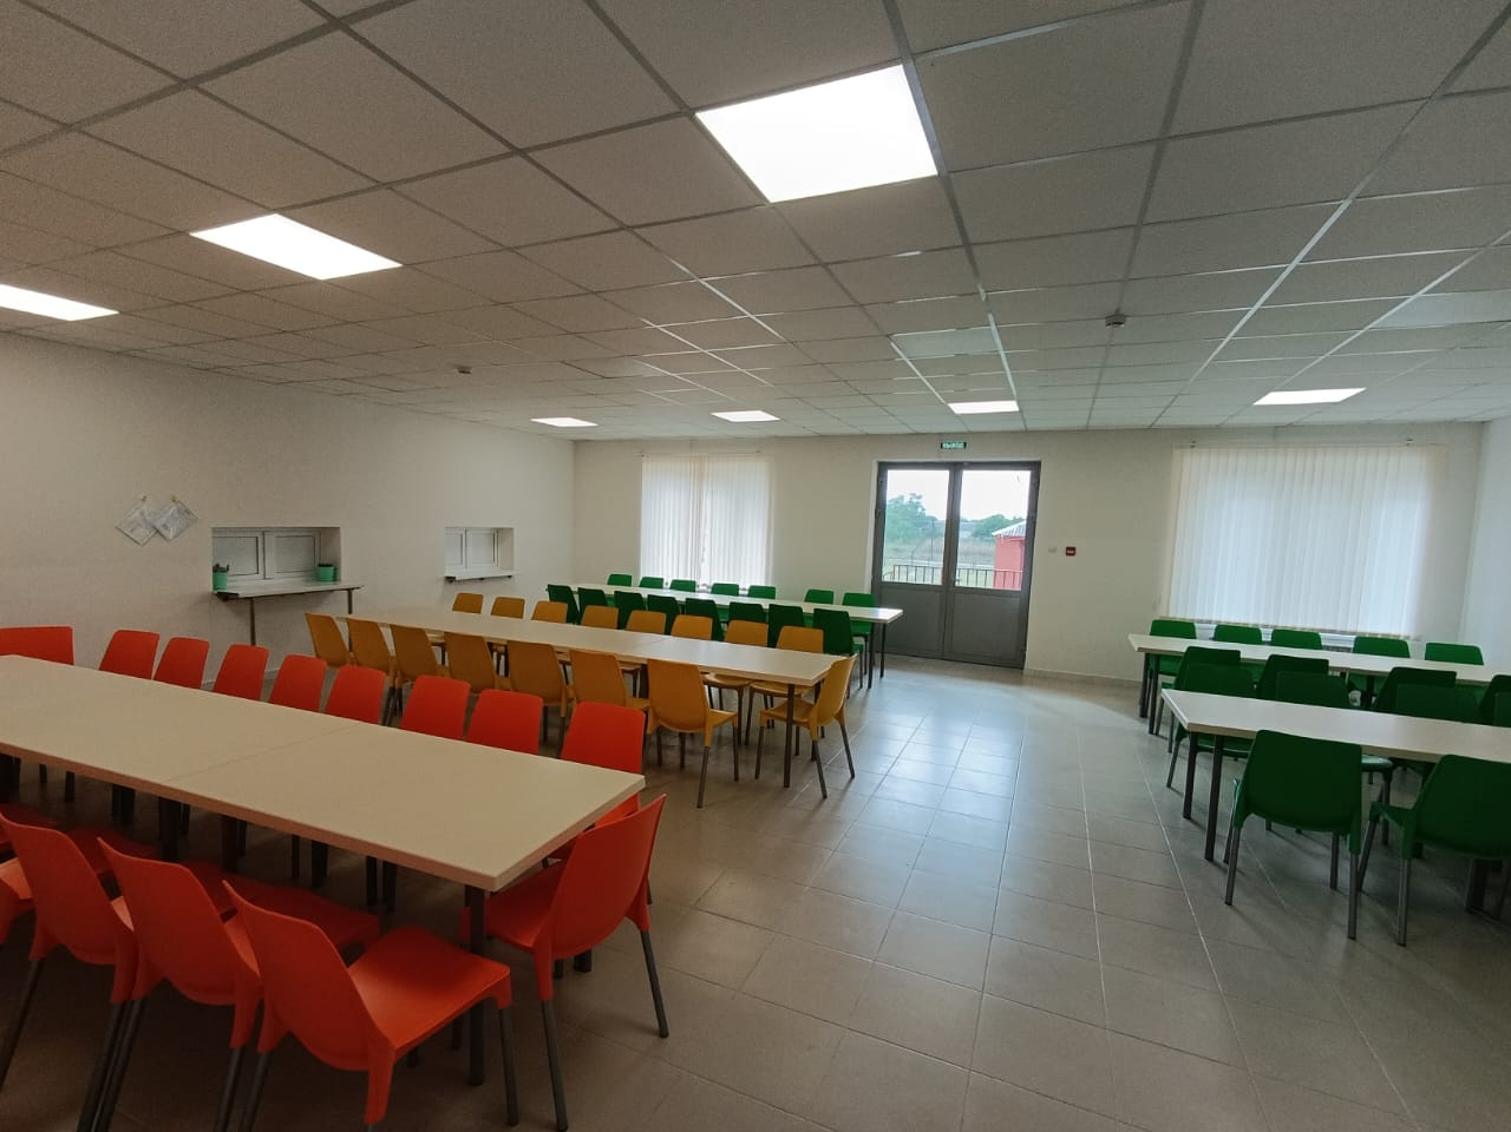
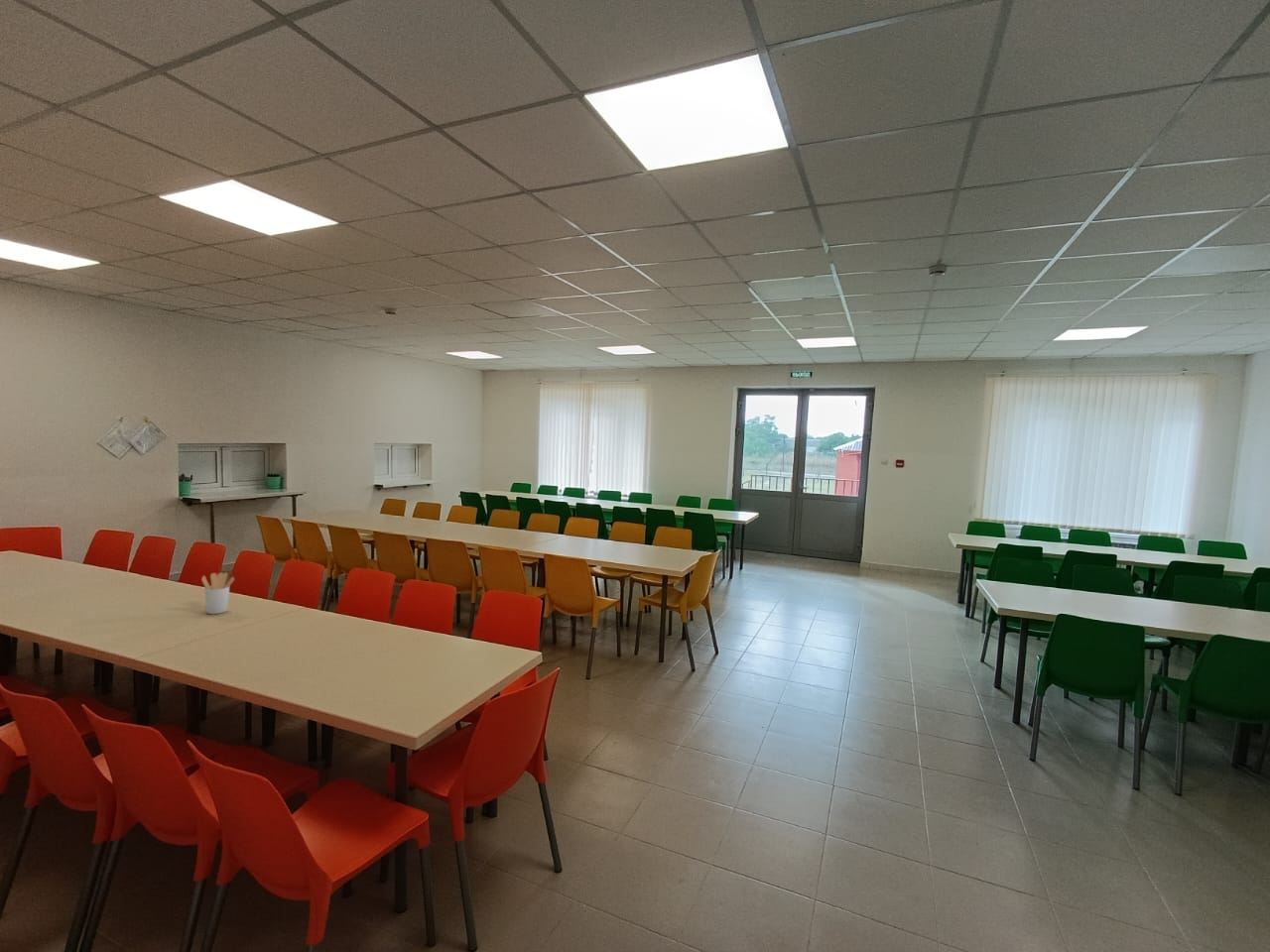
+ utensil holder (217, 592)
